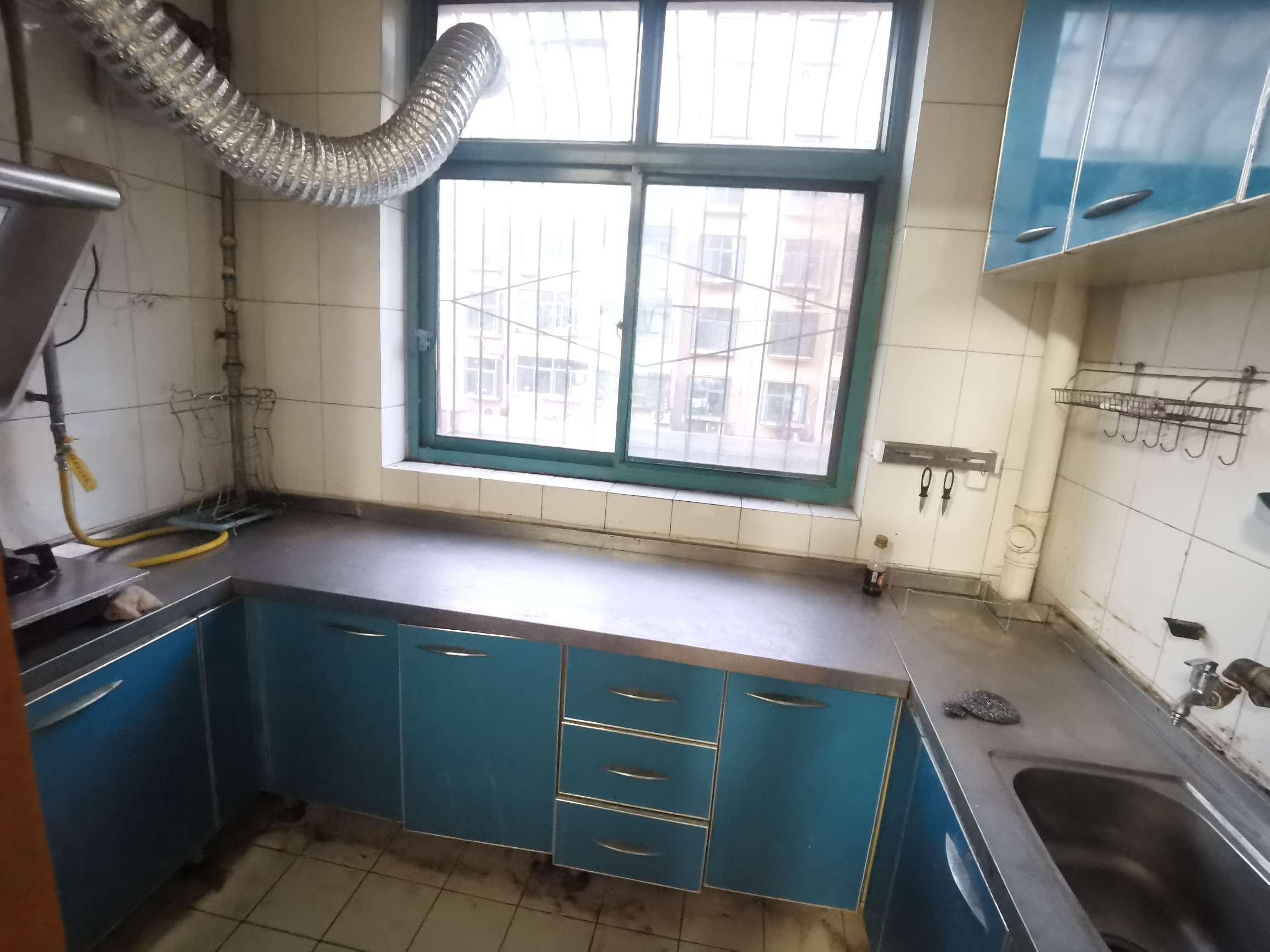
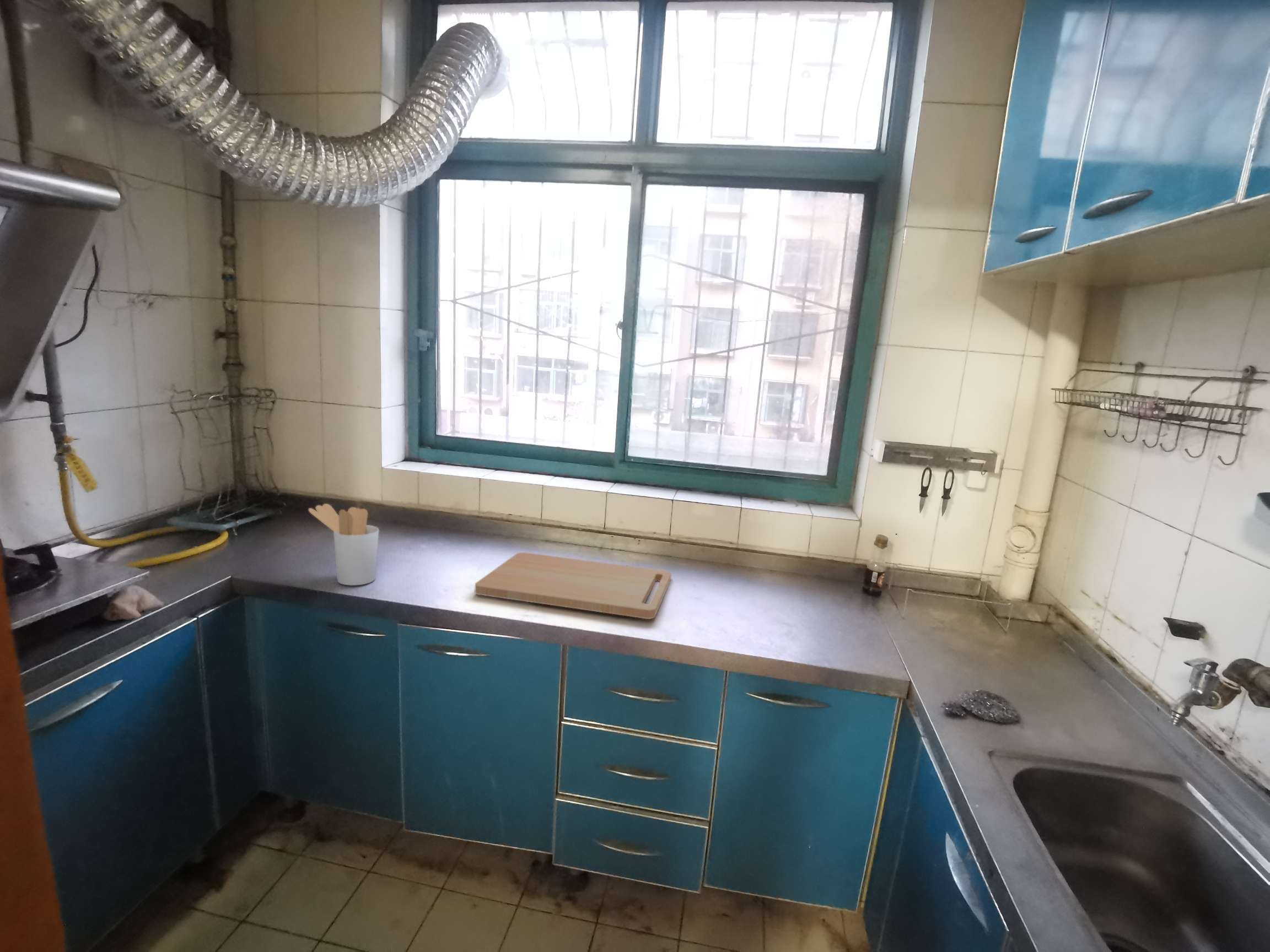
+ cutting board (578, 582)
+ utensil holder (345, 542)
